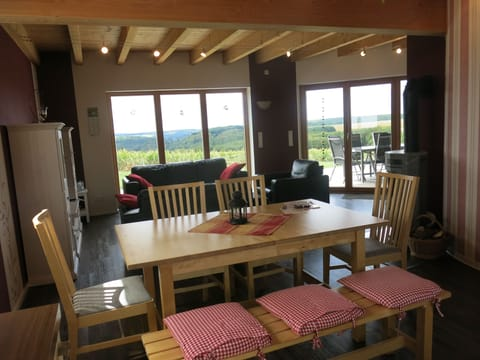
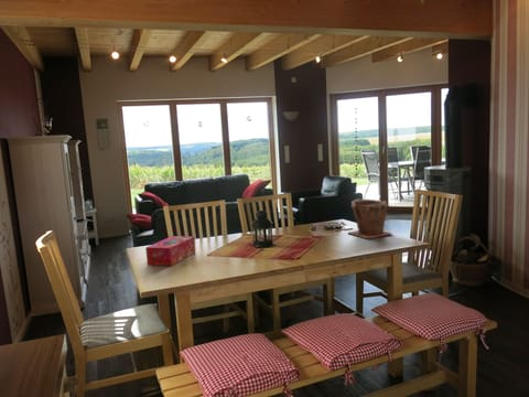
+ tissue box (171, 249)
+ plant pot (369, 217)
